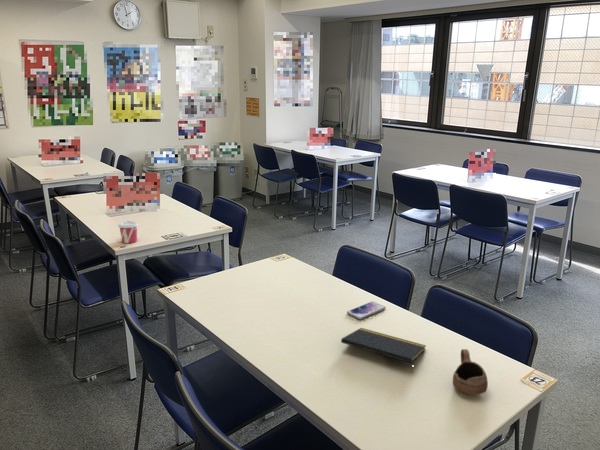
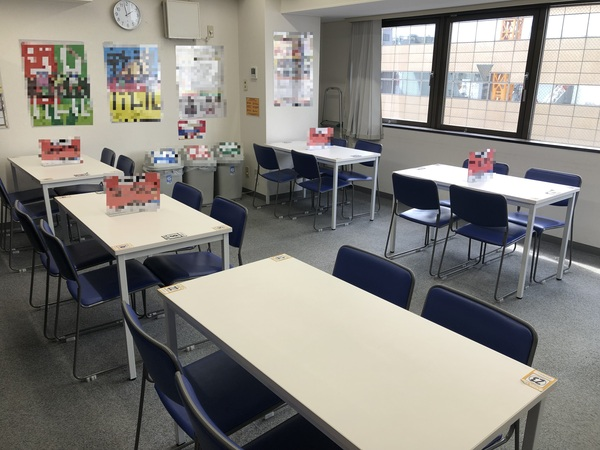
- notepad (384, 344)
- smartphone (366, 310)
- cup (471, 373)
- cup (128, 232)
